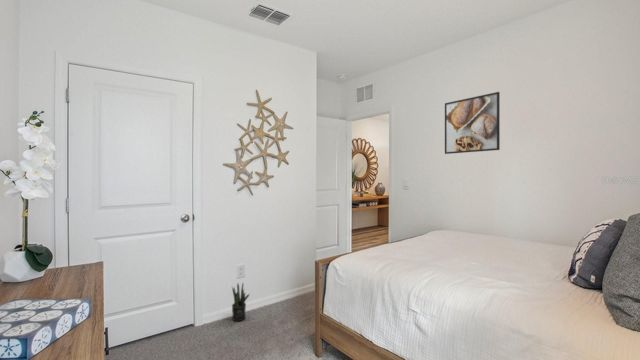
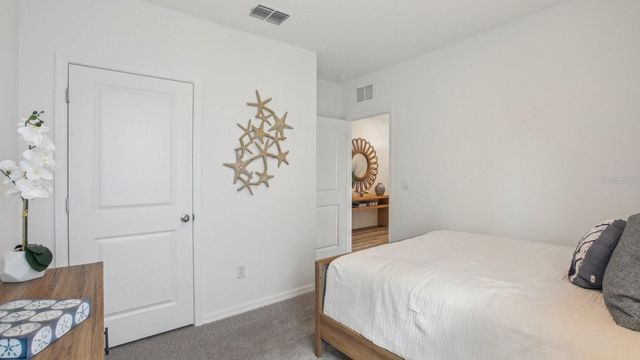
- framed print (470, 125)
- potted plant (240, 301)
